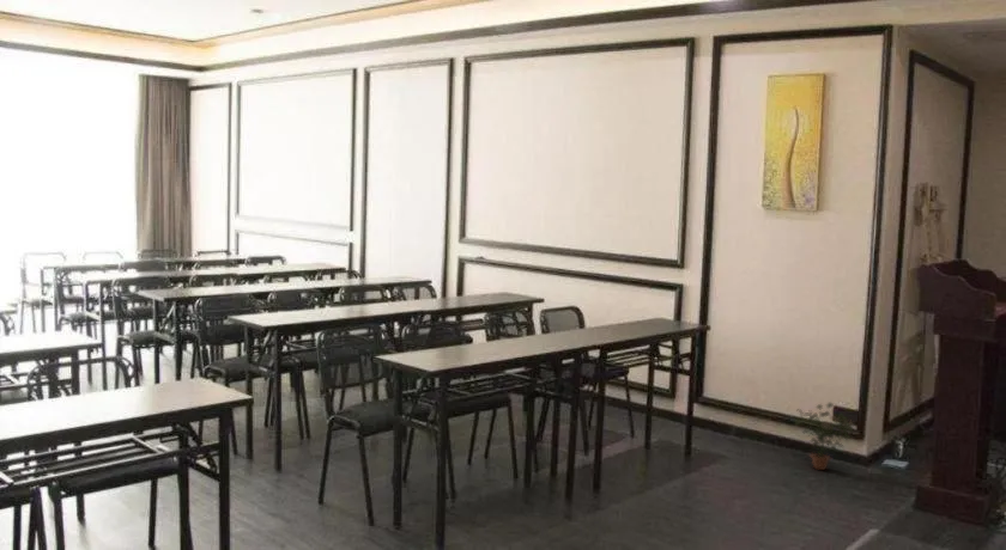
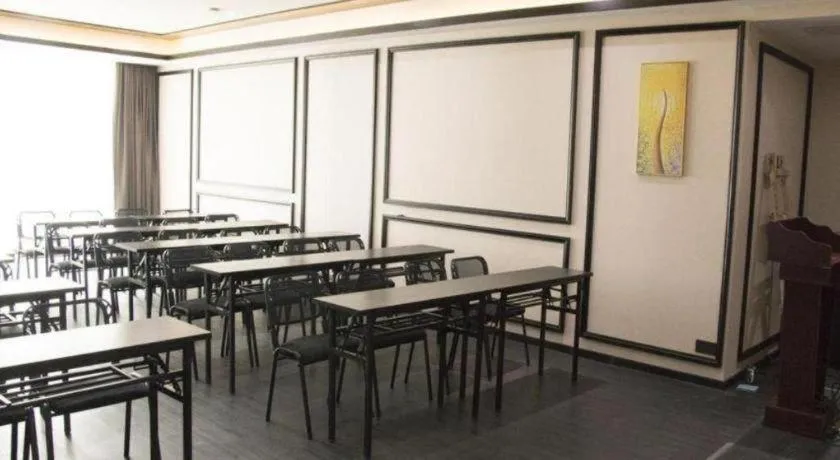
- potted plant (822, 435)
